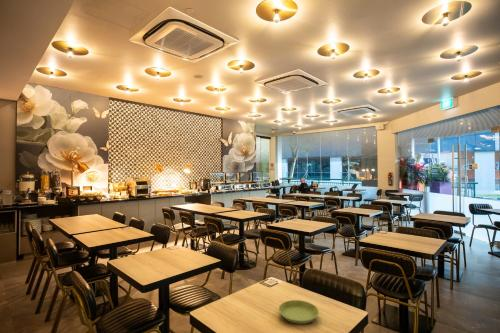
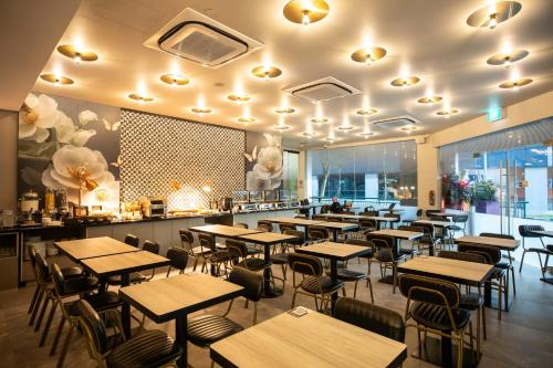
- saucer (298, 312)
